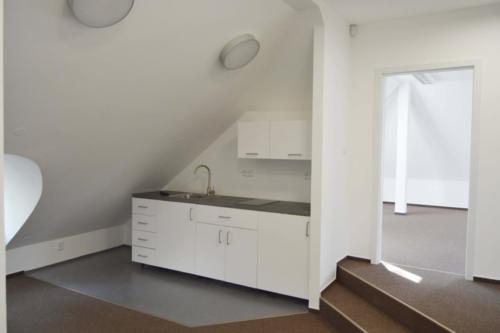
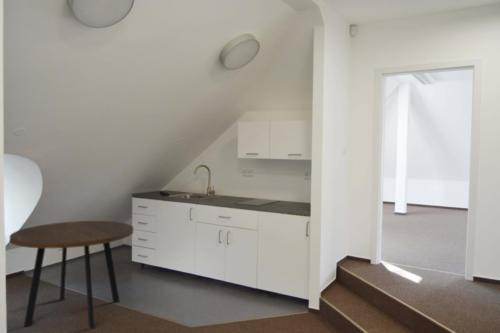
+ dining table (65, 271)
